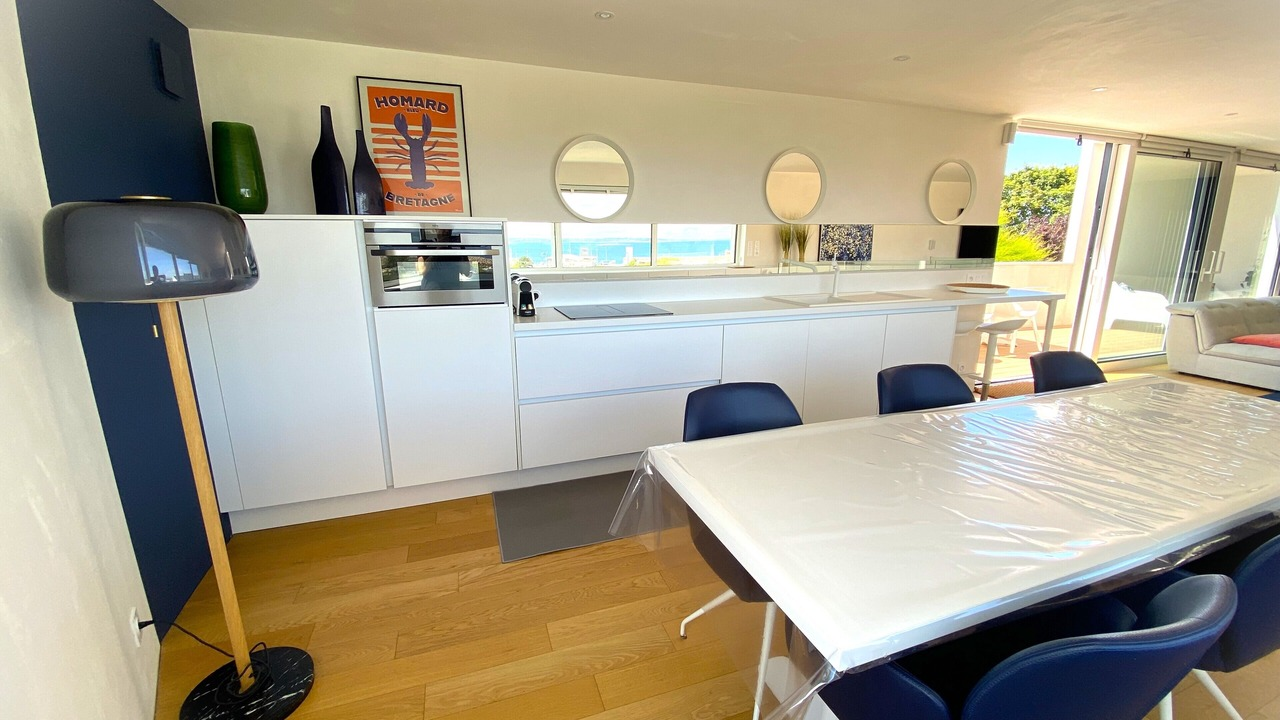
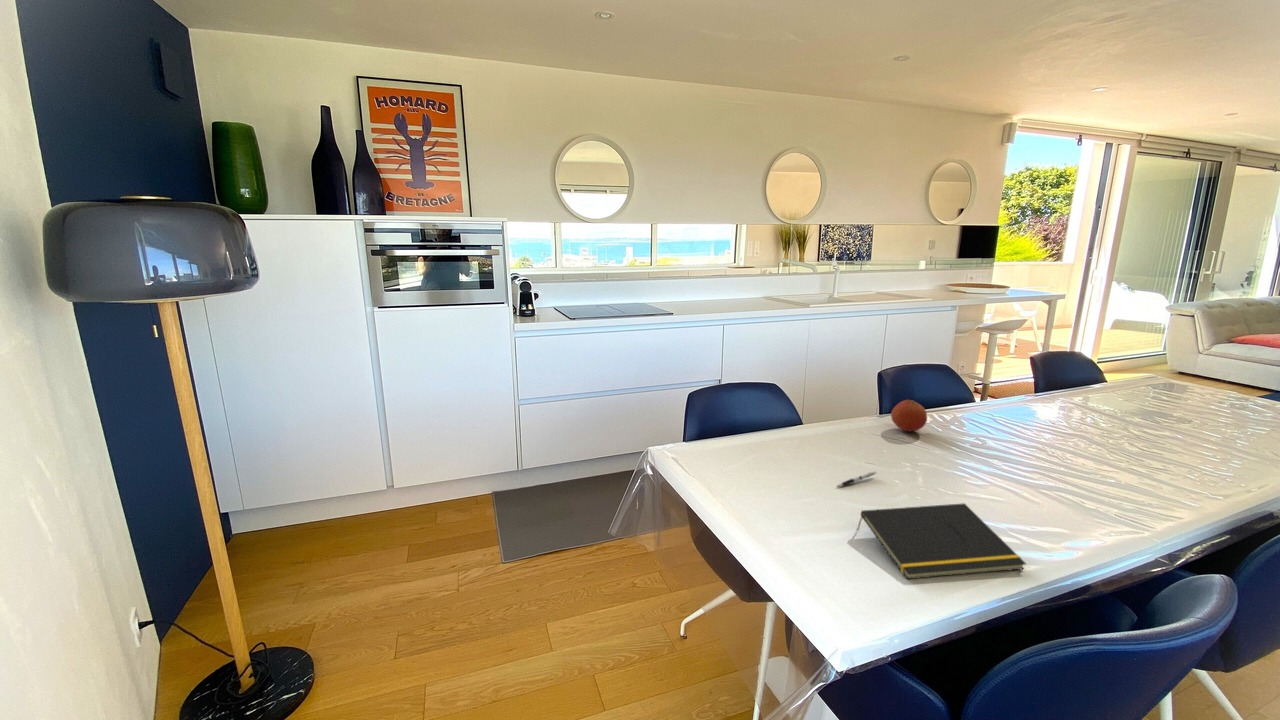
+ fruit (909, 415)
+ pen (856, 479)
+ notepad (938, 538)
